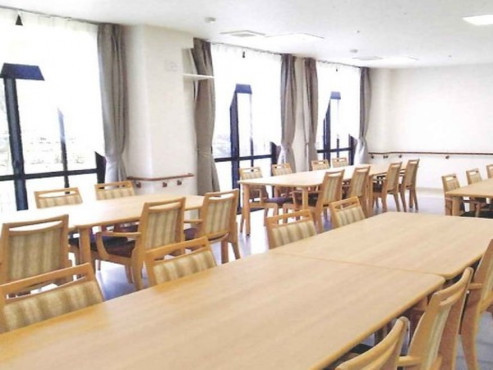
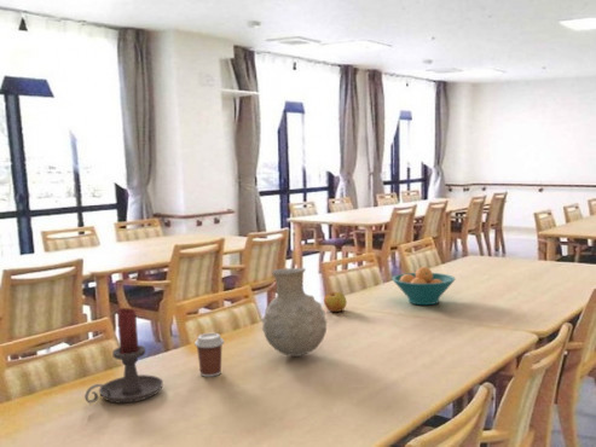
+ fruit bowl (423, 284)
+ candle holder (121, 353)
+ coffee cup (209, 354)
+ vase (294, 312)
+ apple (335, 301)
